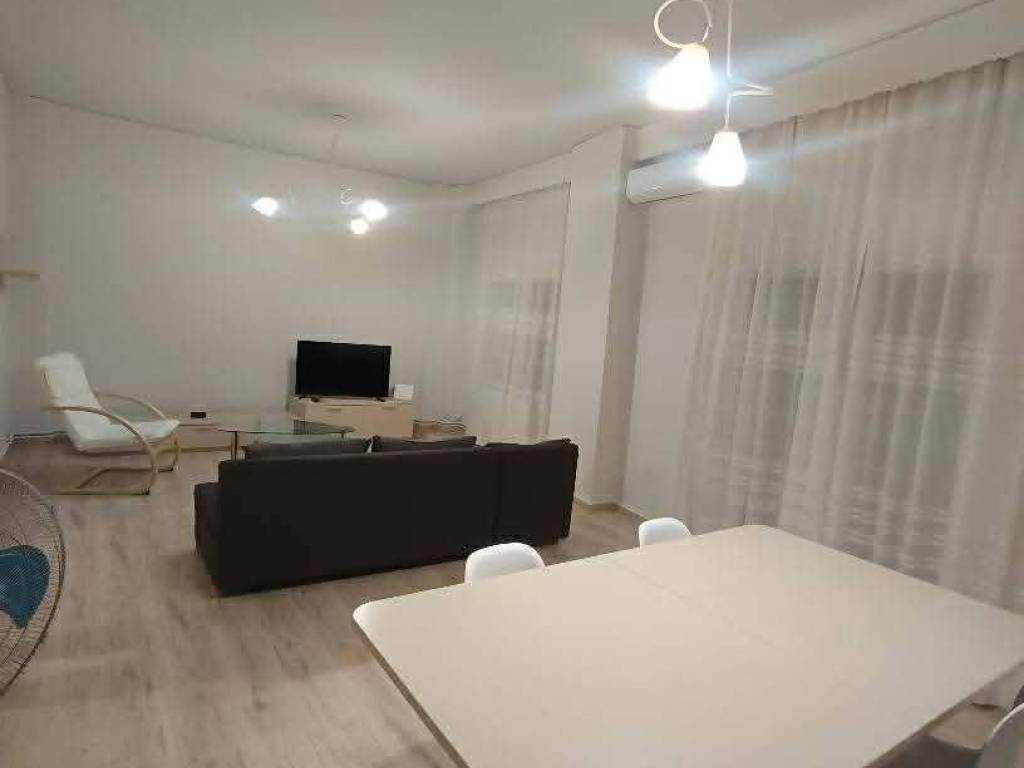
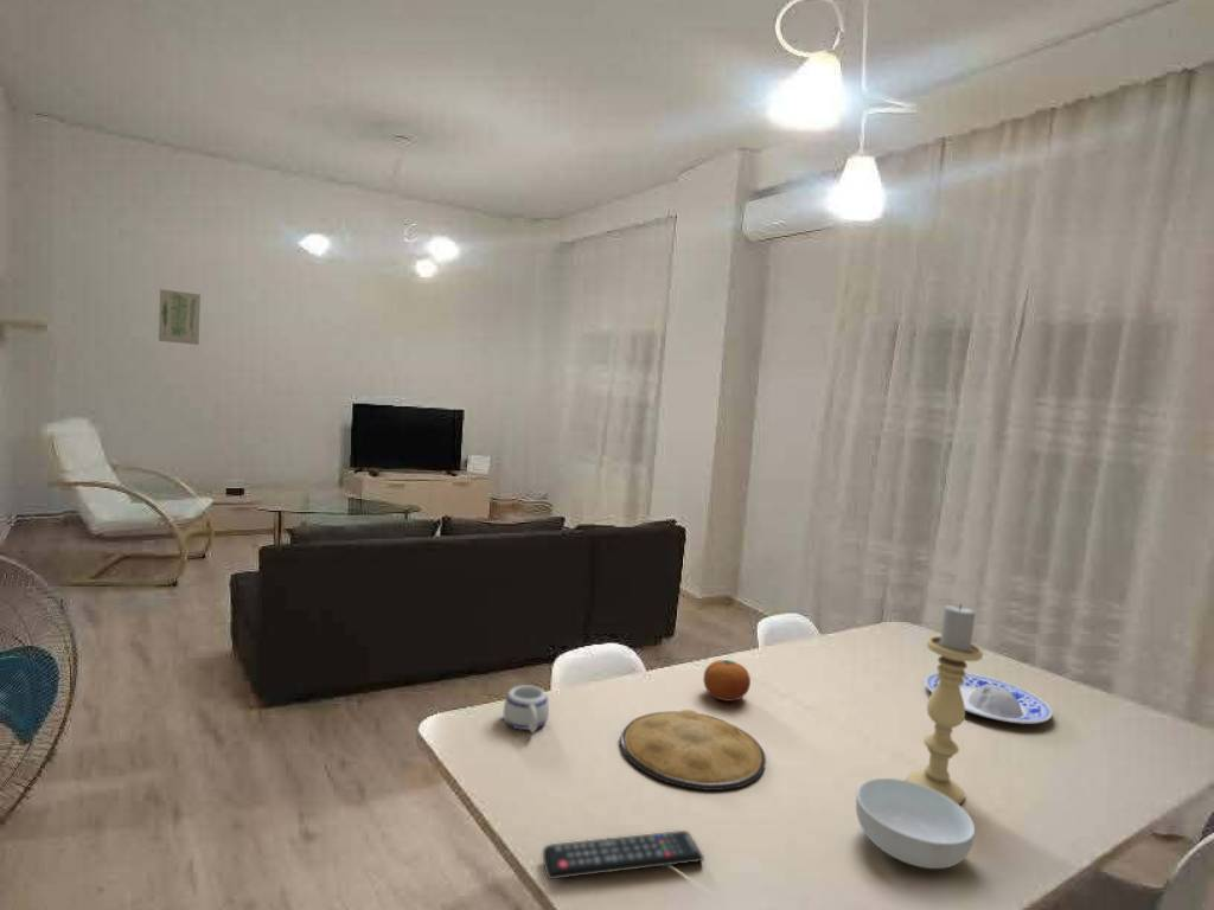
+ mug (528, 710)
+ fruit (727, 679)
+ candle holder (947, 698)
+ wall art (179, 316)
+ plate (985, 694)
+ remote control (624, 855)
+ plate (692, 736)
+ cereal bowl (910, 828)
